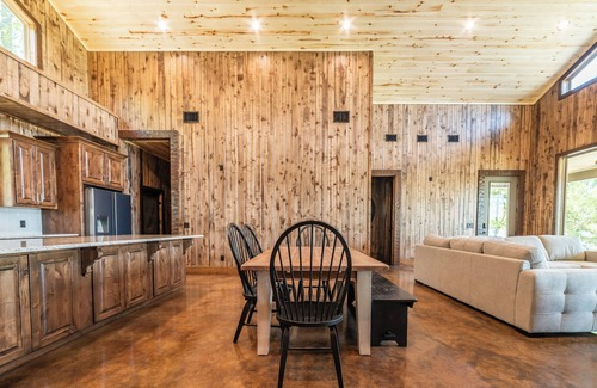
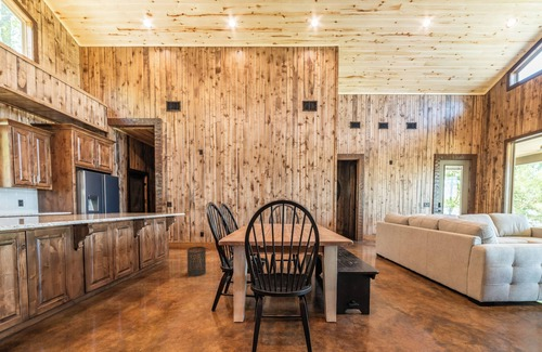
+ trash can (196, 261)
